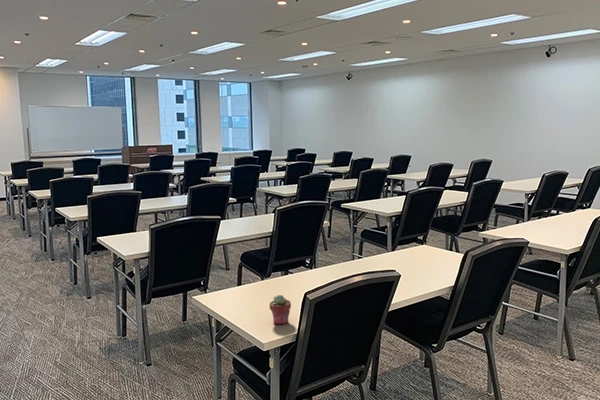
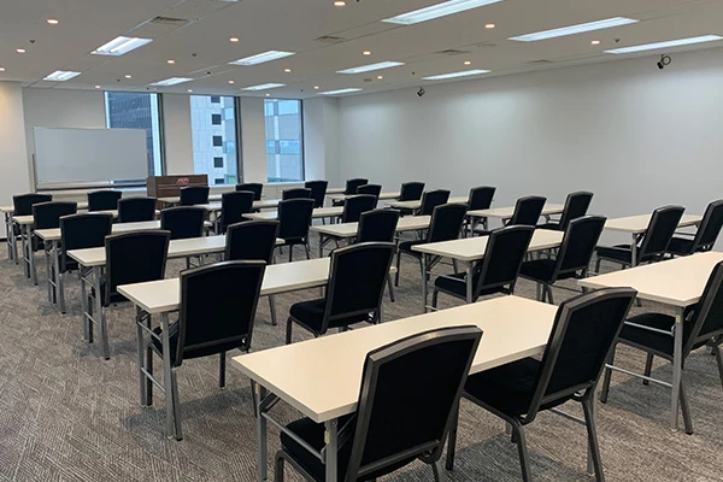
- potted succulent (280, 308)
